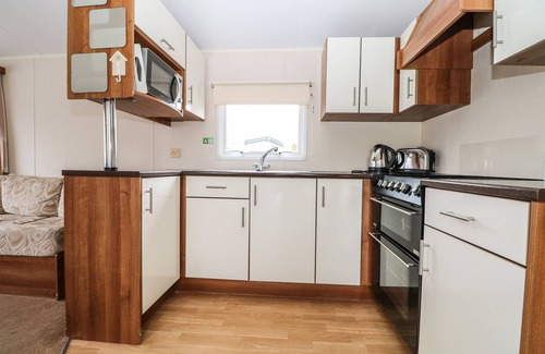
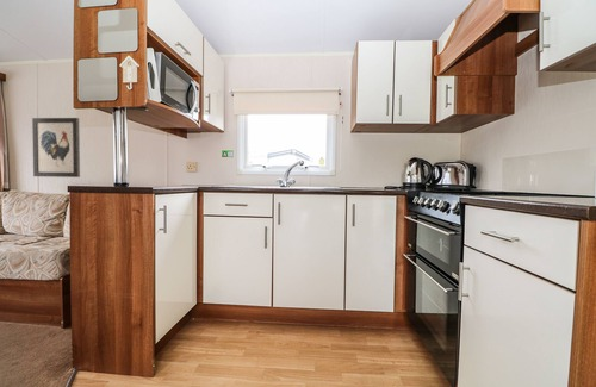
+ wall art (56, 148)
